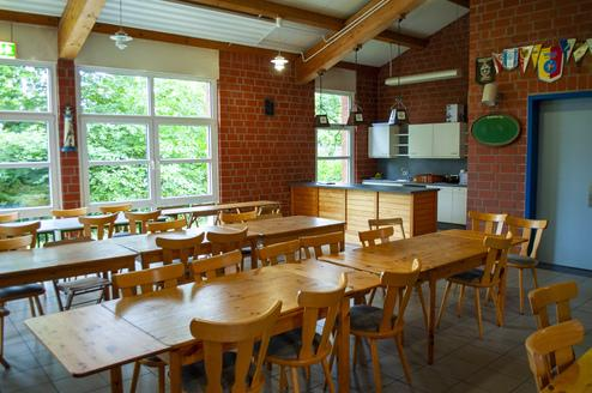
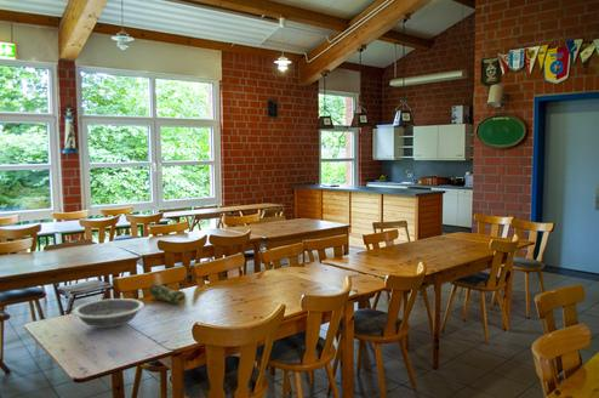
+ bowl (109, 315)
+ pencil case (167, 294)
